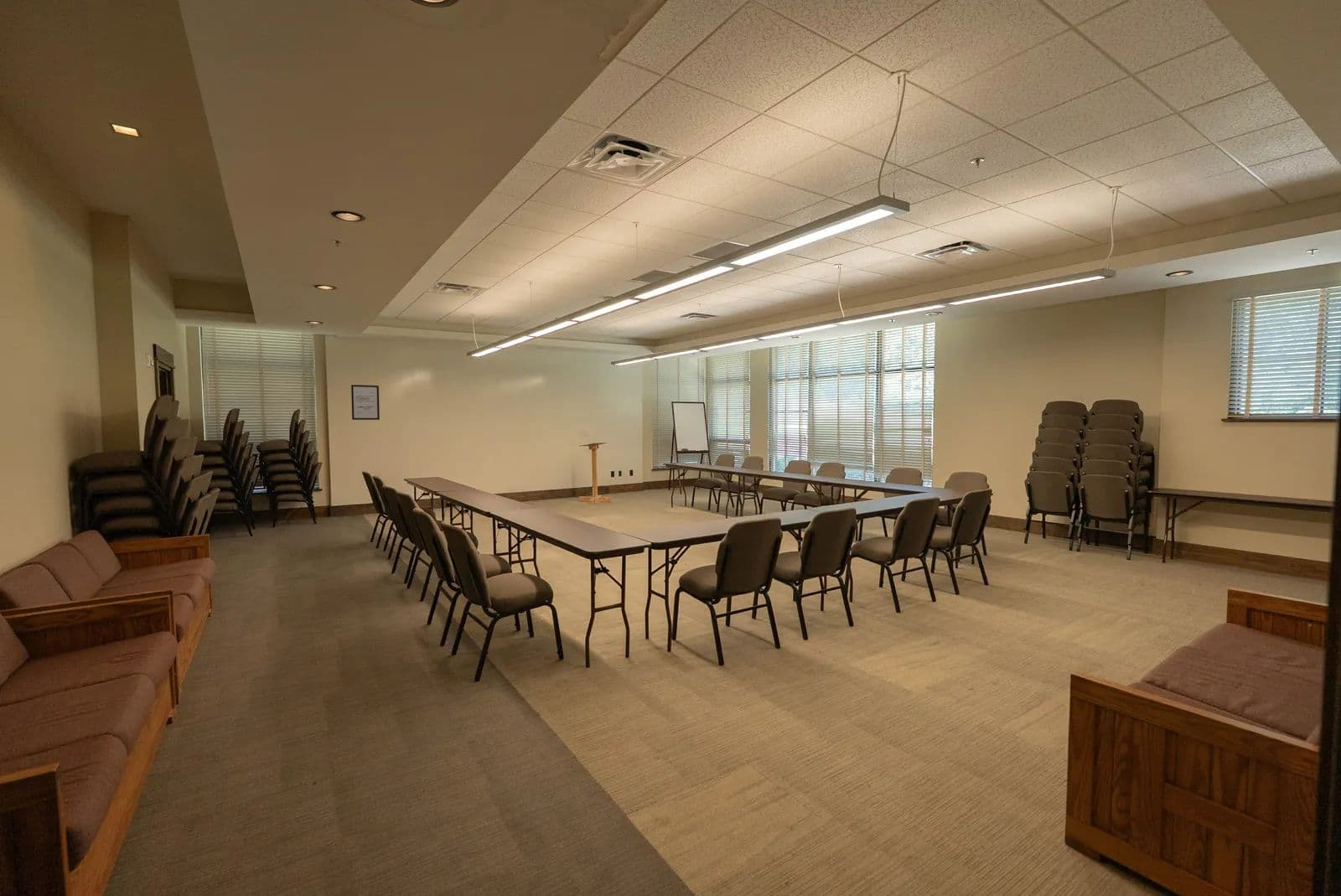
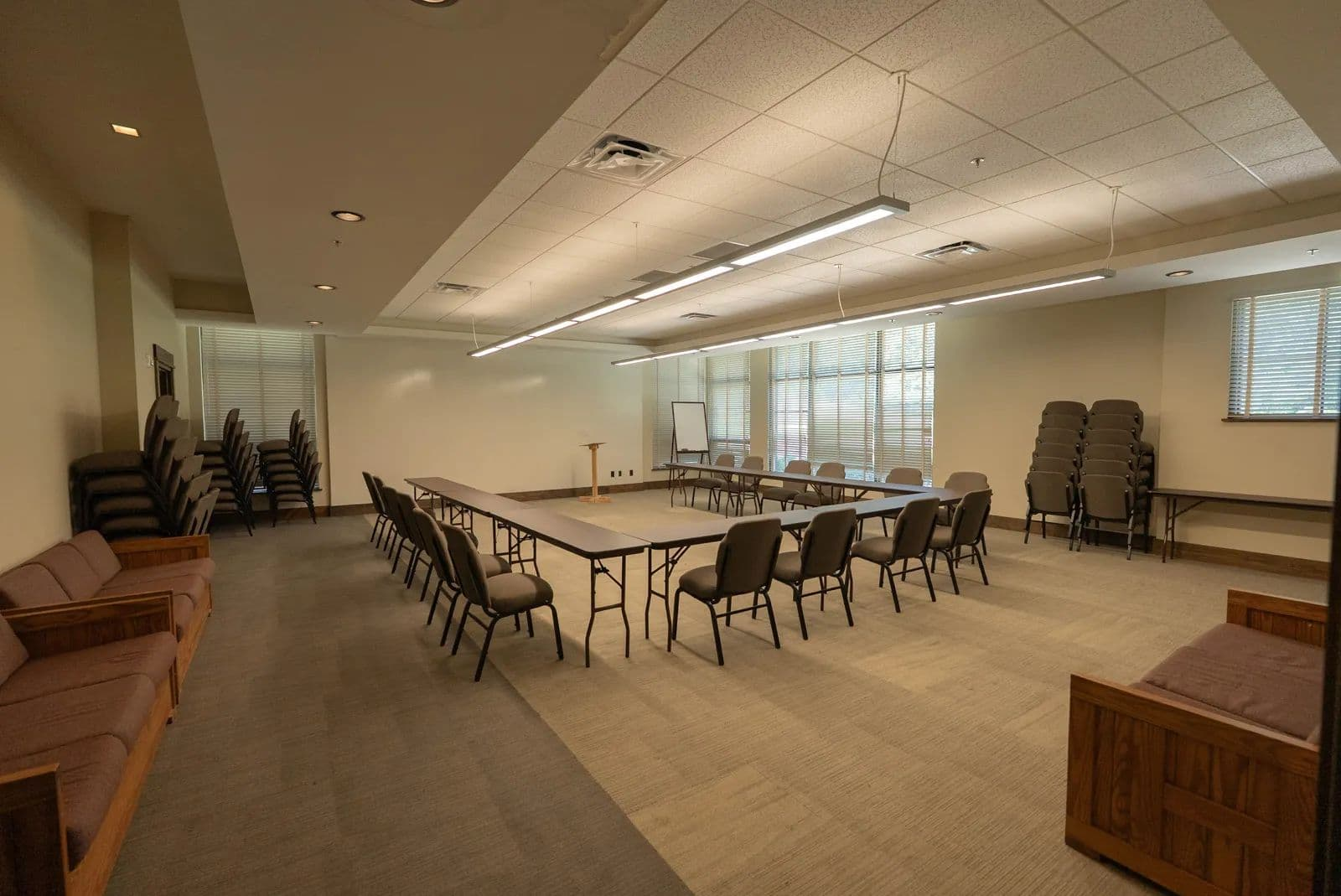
- wall art (365, 402)
